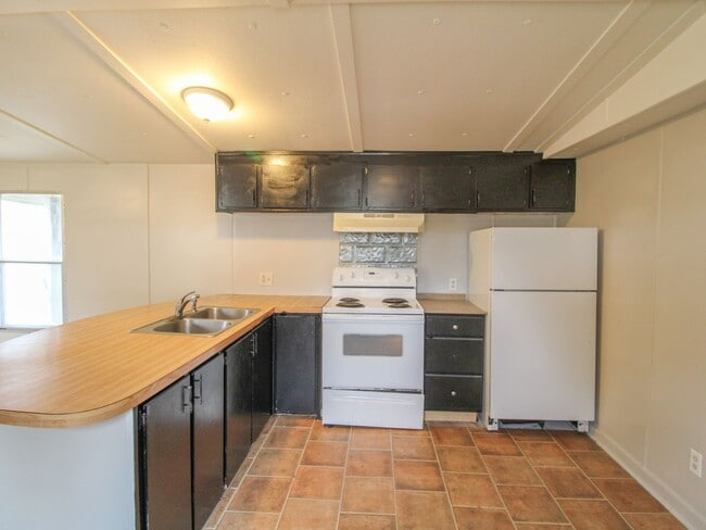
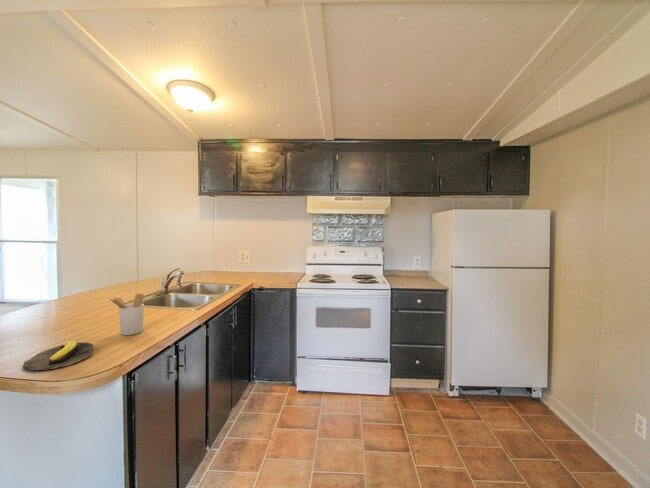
+ utensil holder (126, 313)
+ banana (60, 351)
